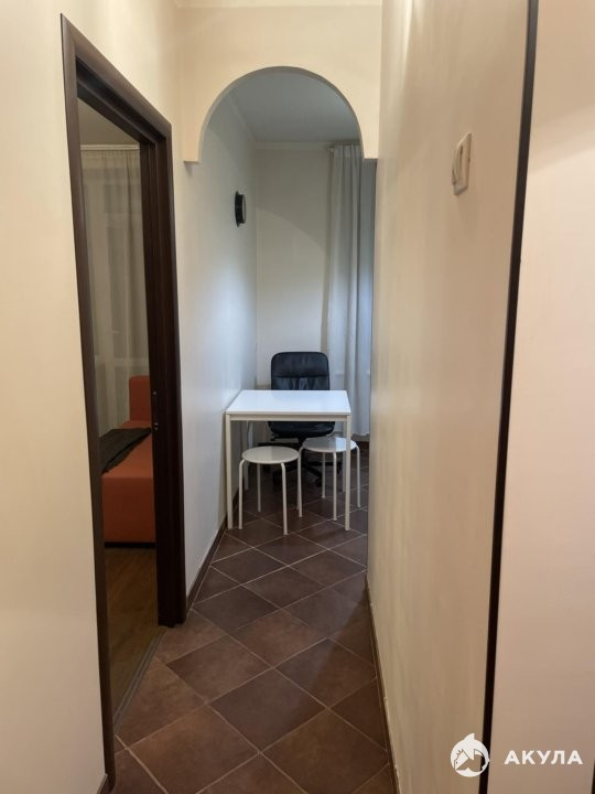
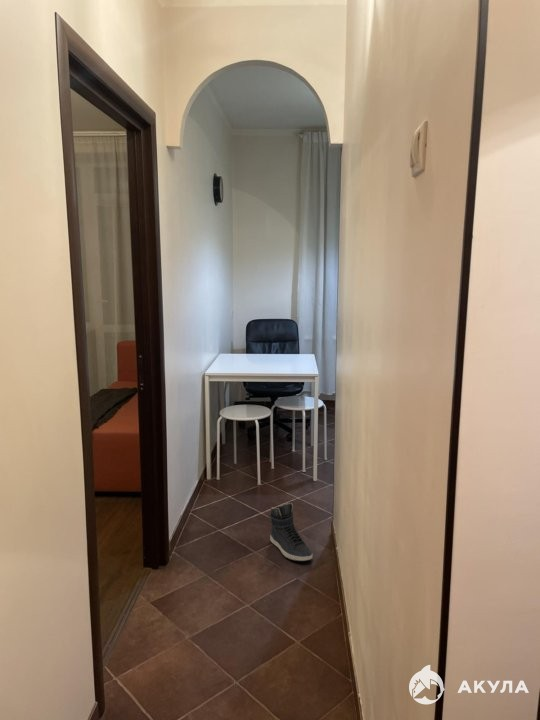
+ sneaker (290, 528)
